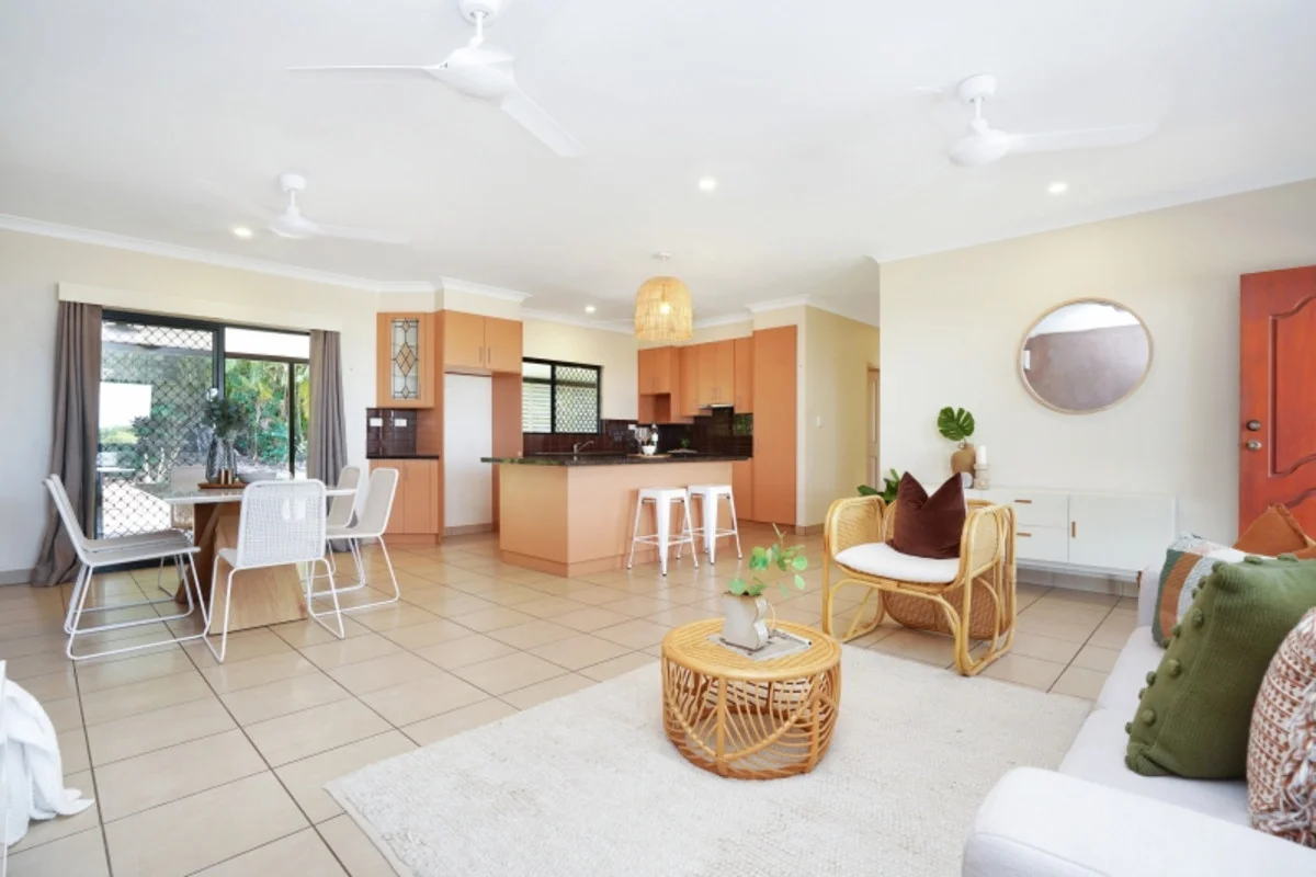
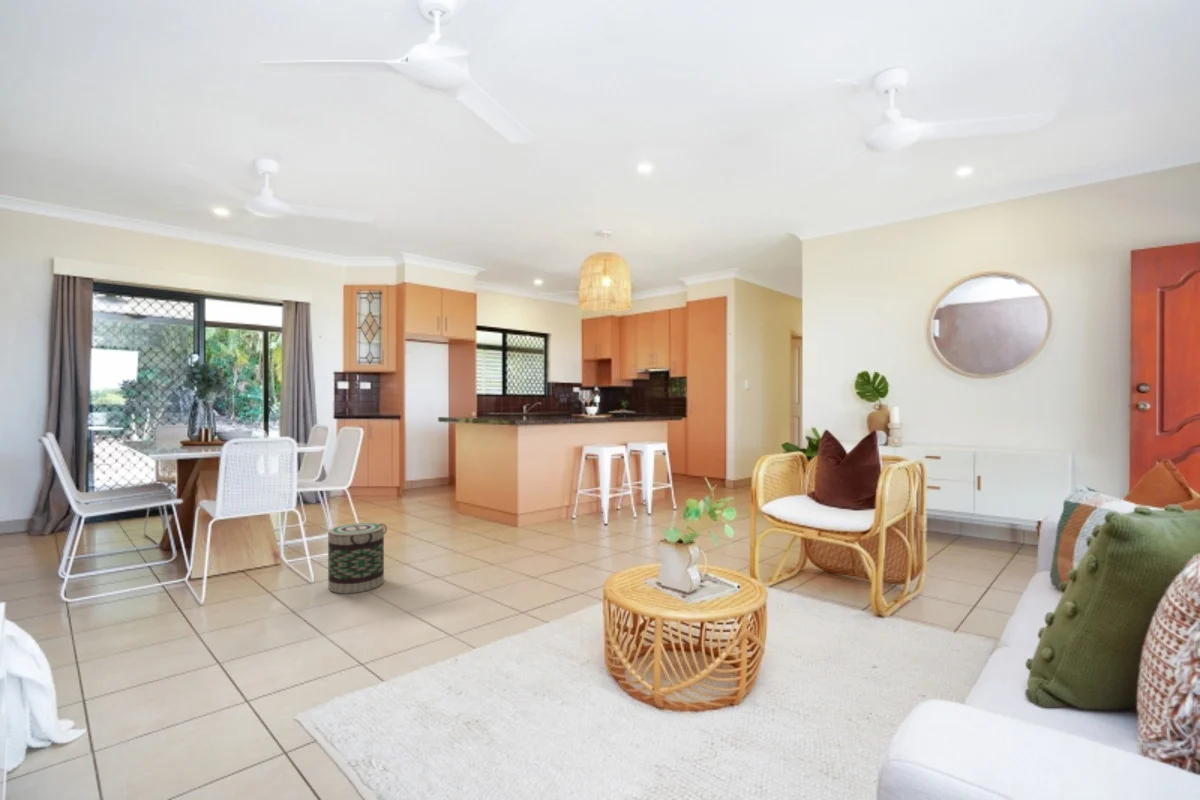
+ basket (358, 554)
